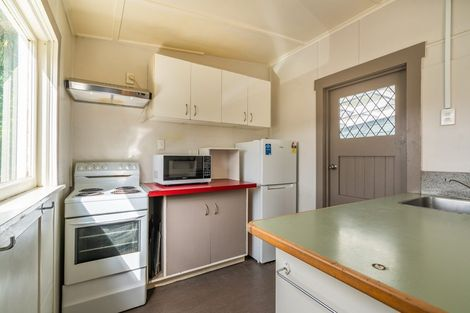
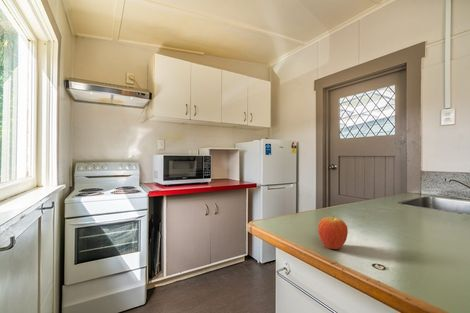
+ fruit (332, 230)
